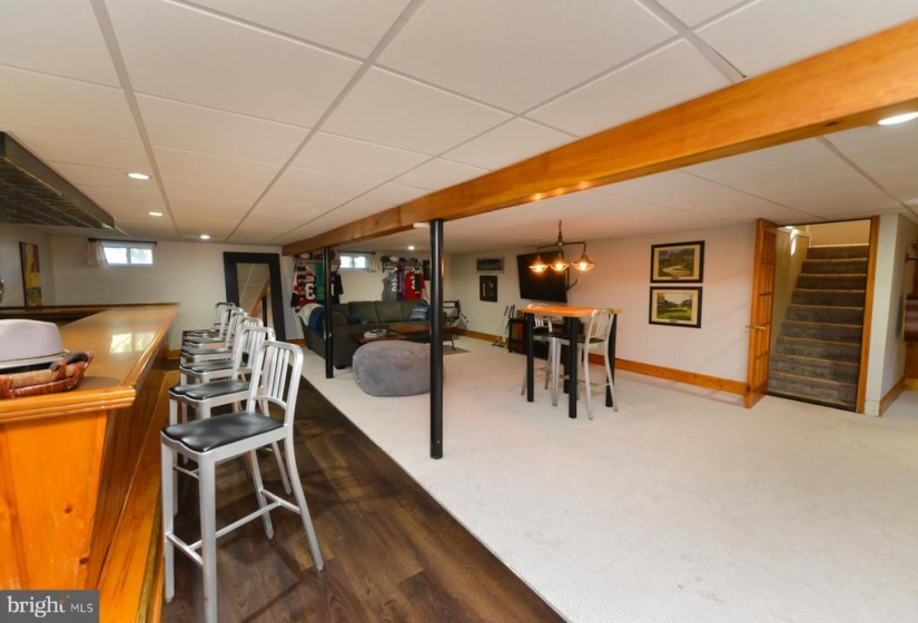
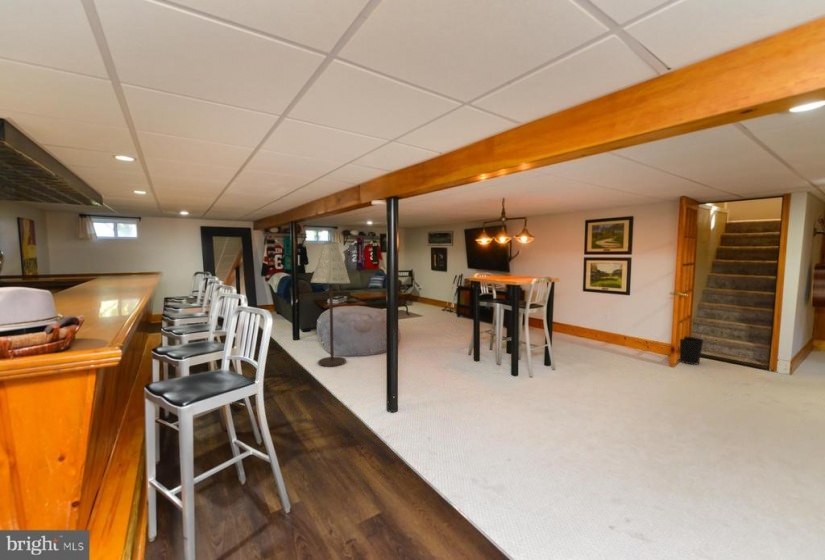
+ floor lamp (331, 303)
+ wastebasket (689, 350)
